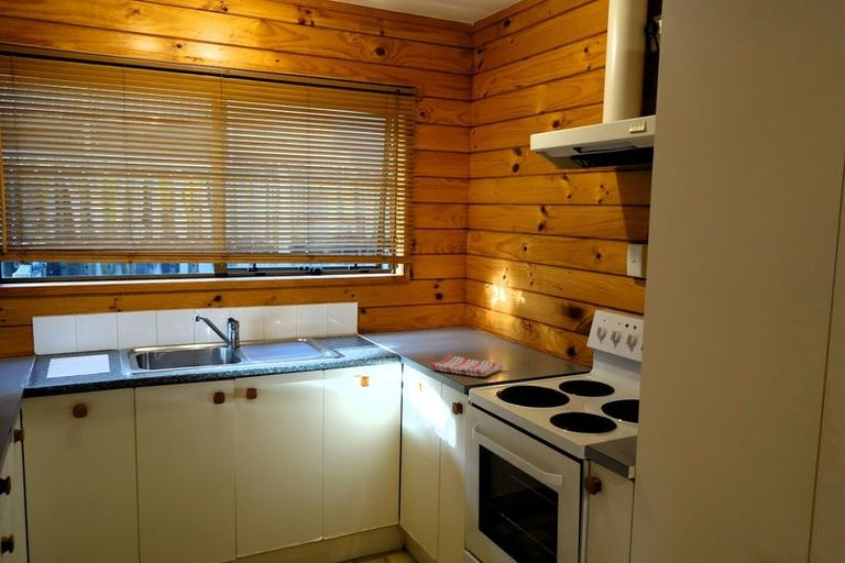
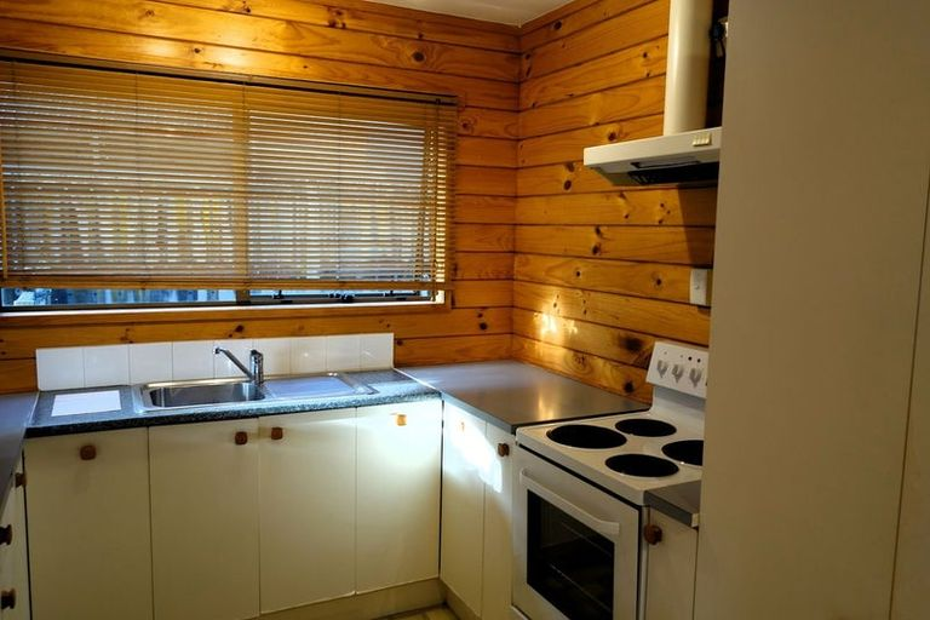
- dish towel (467, 365)
